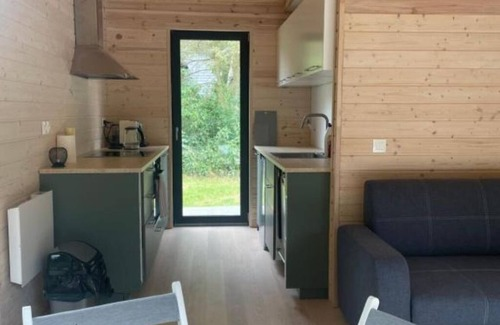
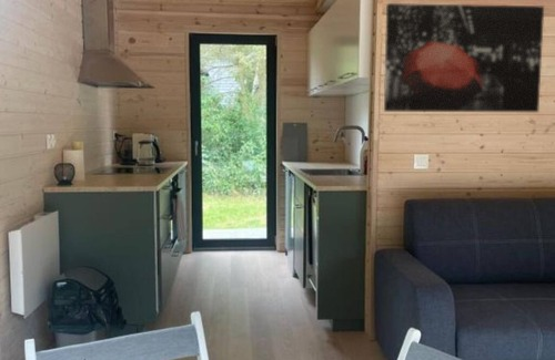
+ wall art (463, 59)
